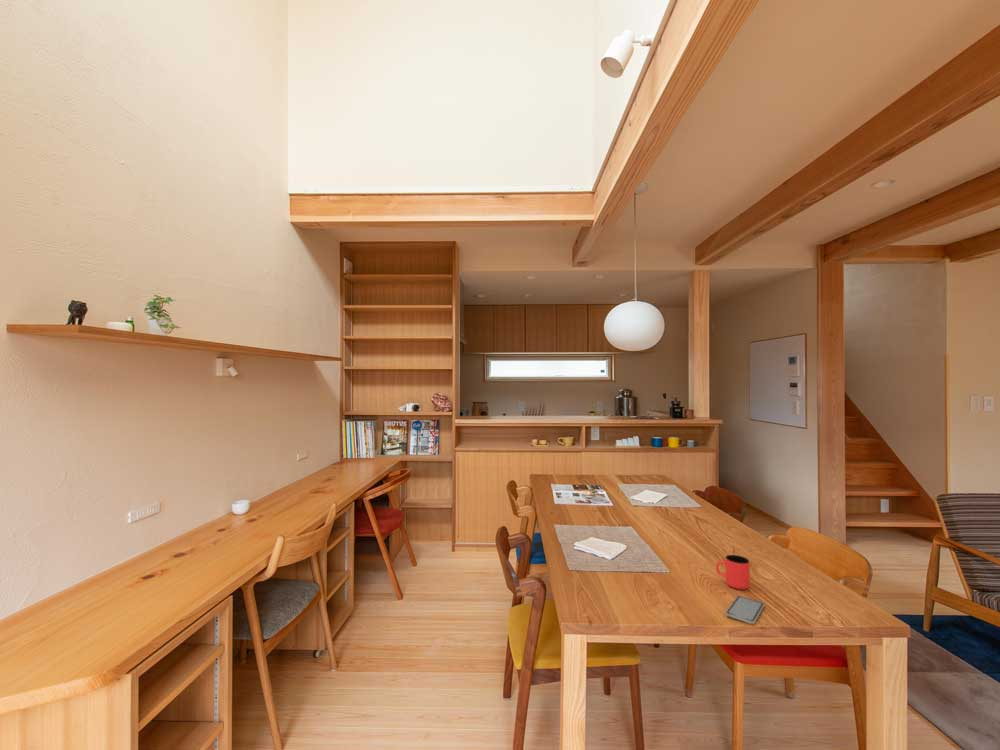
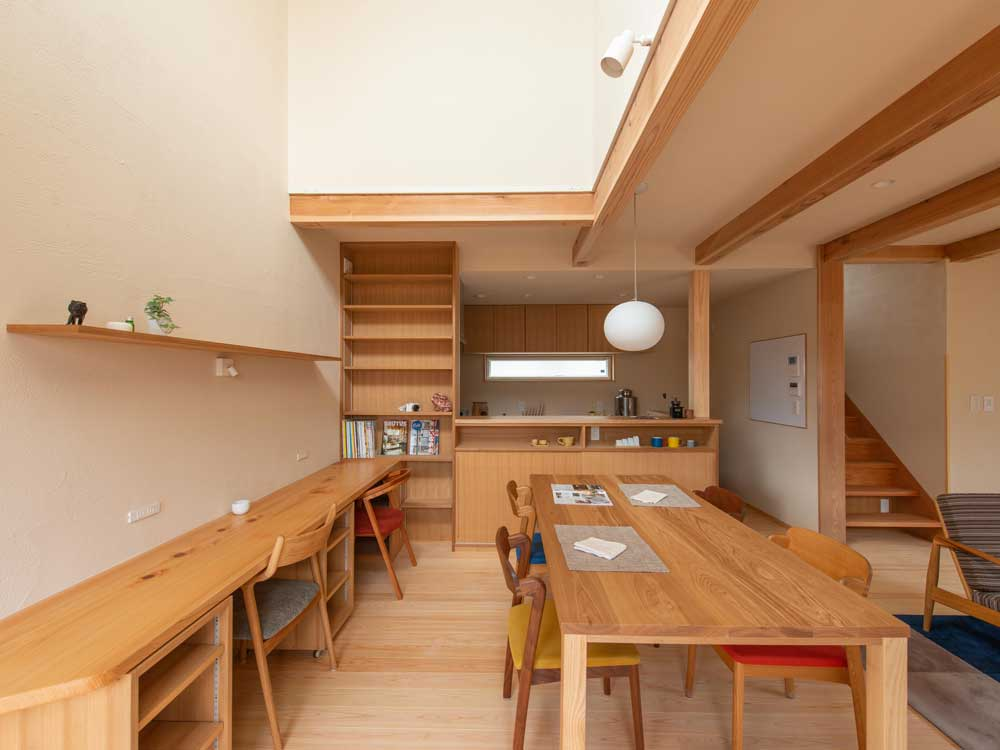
- cup (732, 570)
- smartphone (745, 609)
